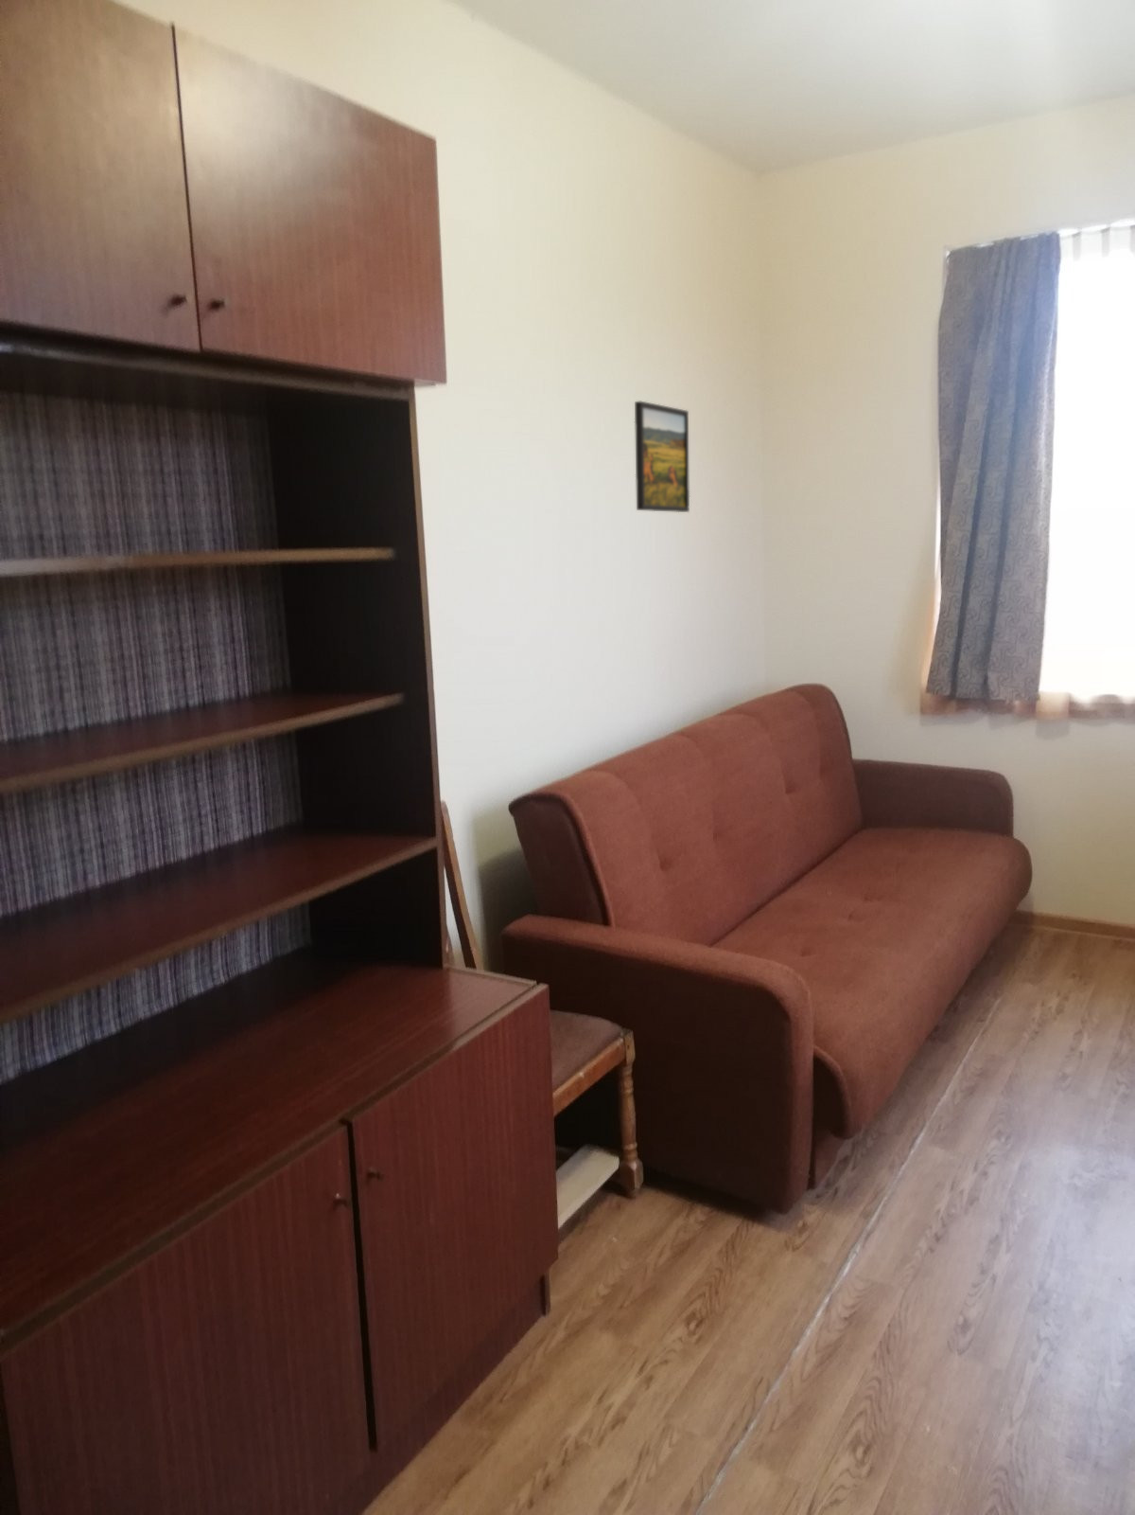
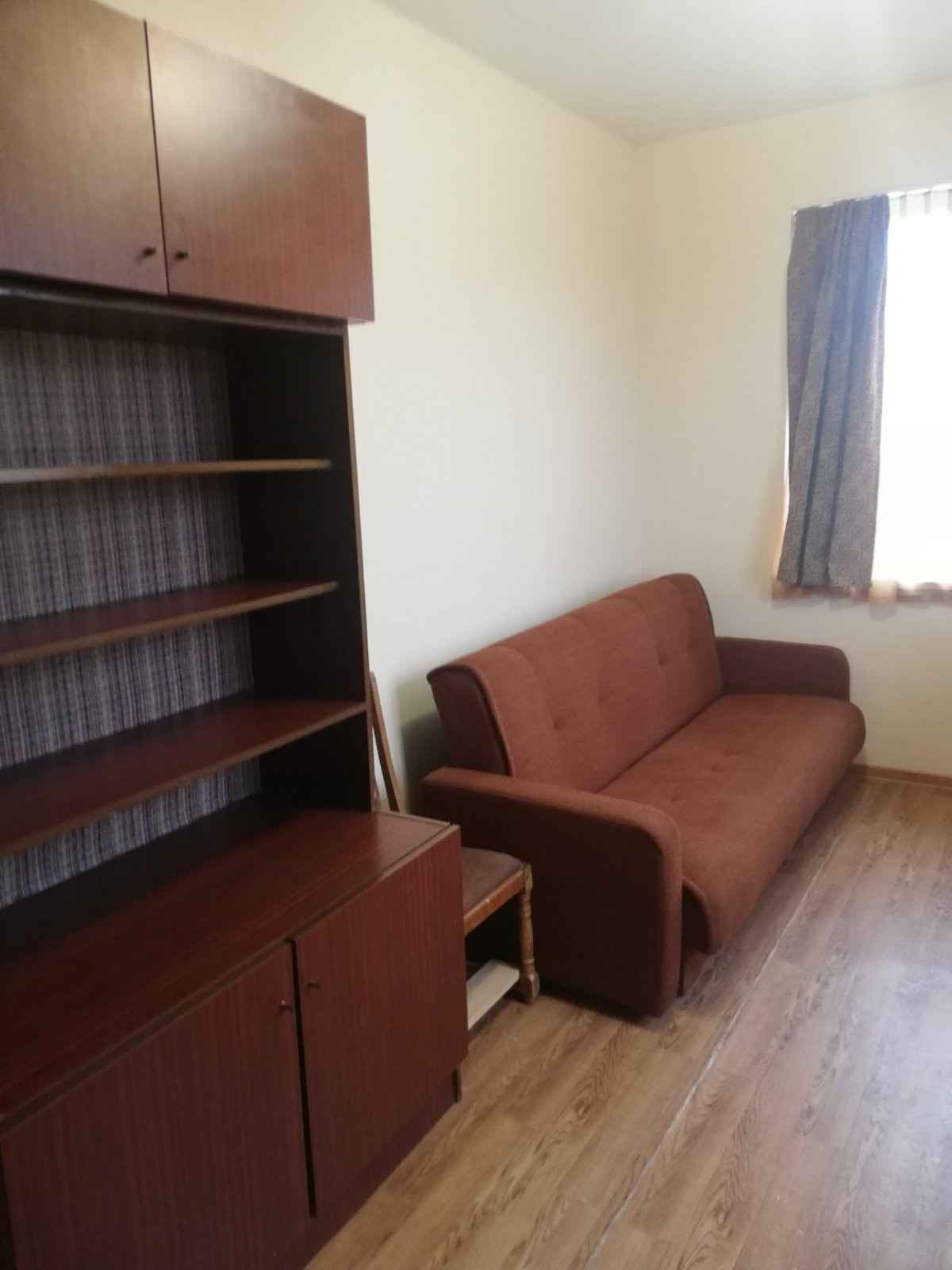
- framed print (663, 458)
